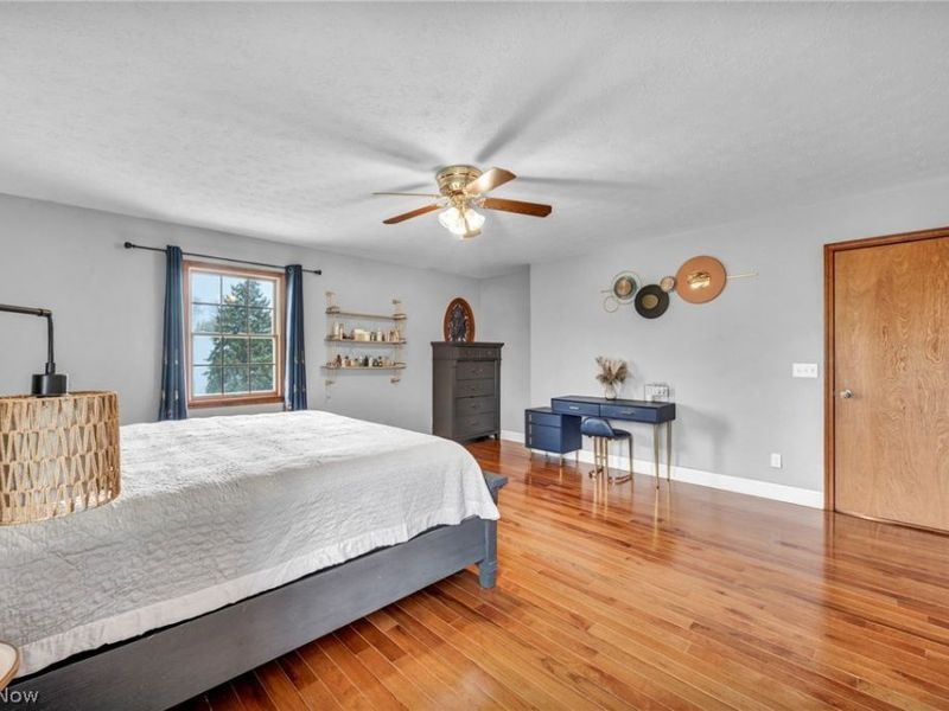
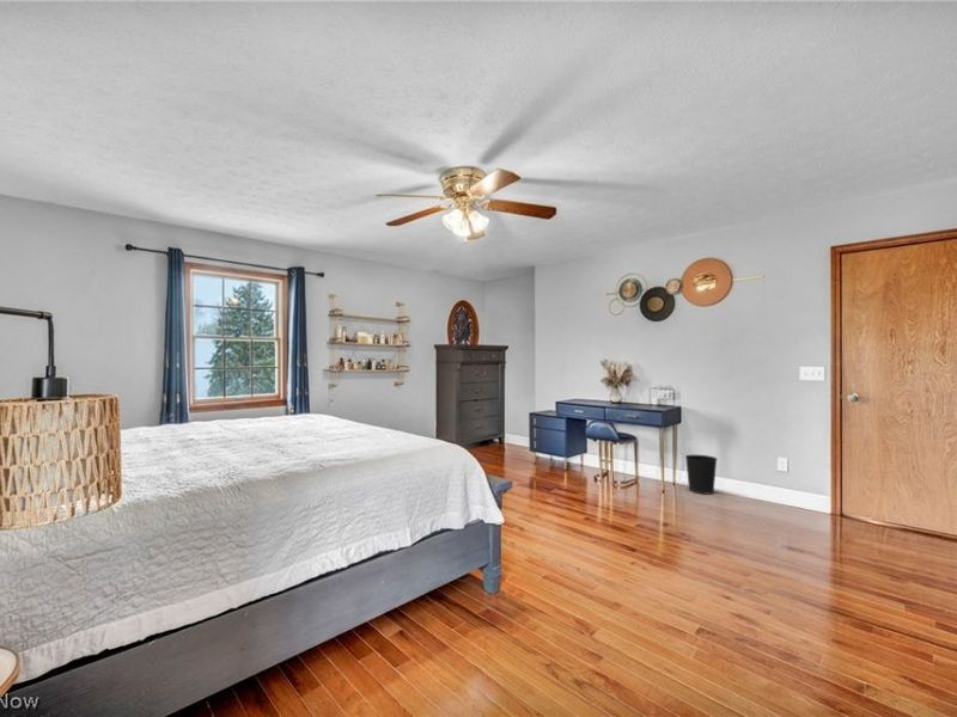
+ wastebasket (701, 473)
